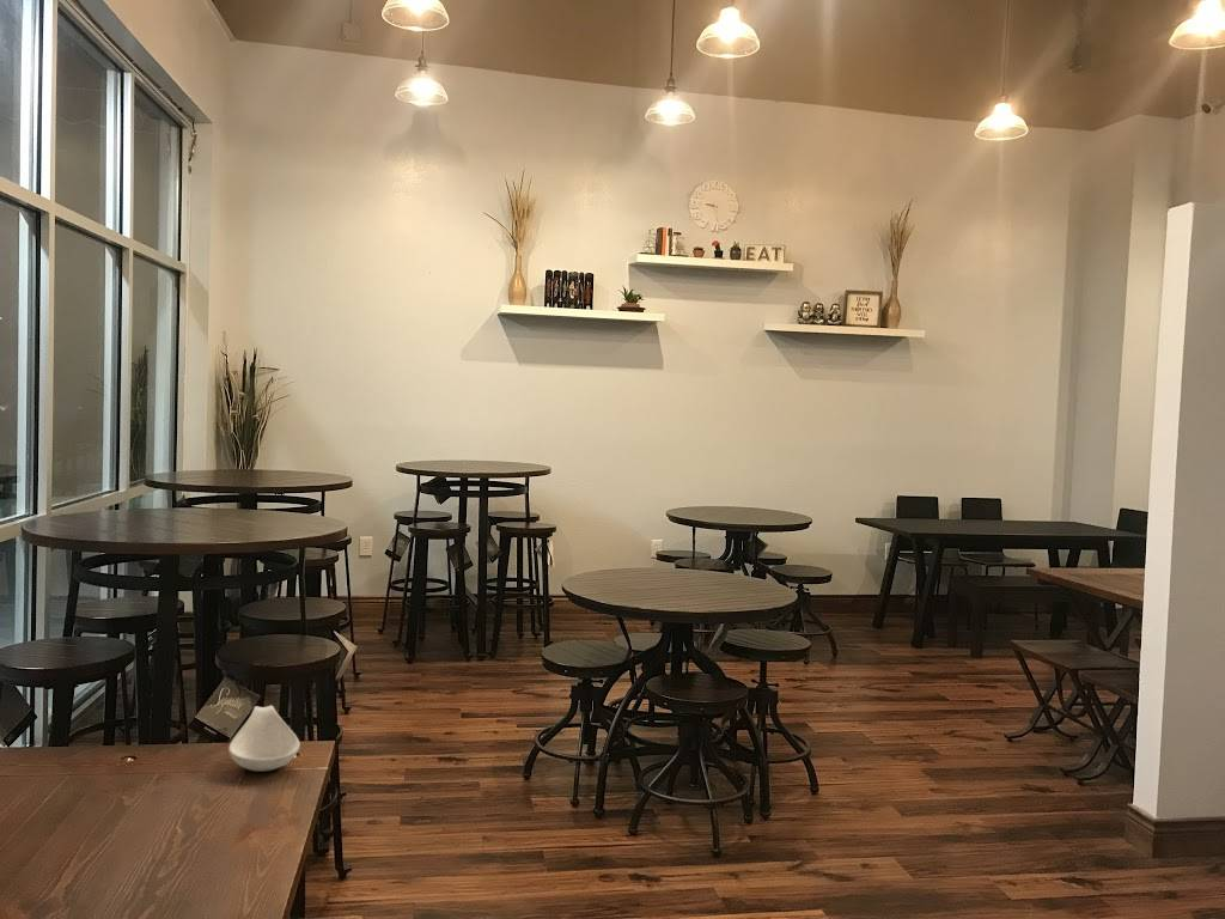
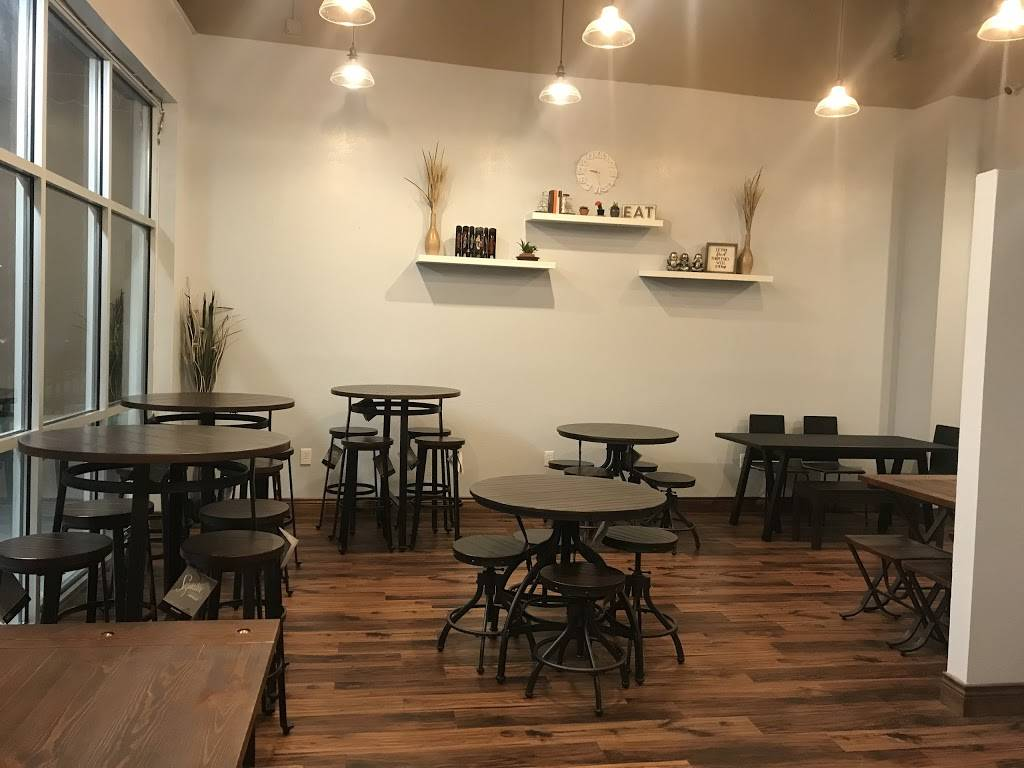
- spoon rest (263, 735)
